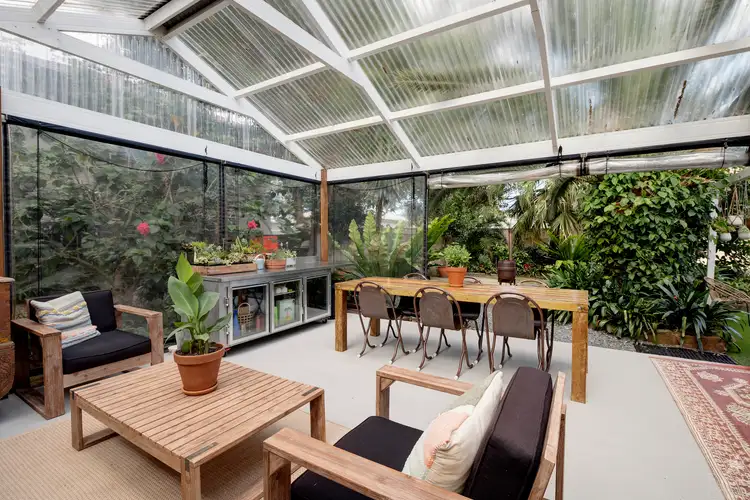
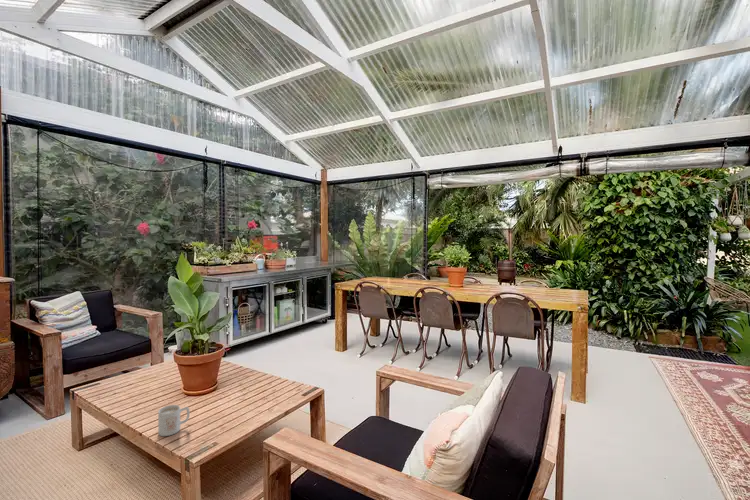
+ mug (174, 418)
